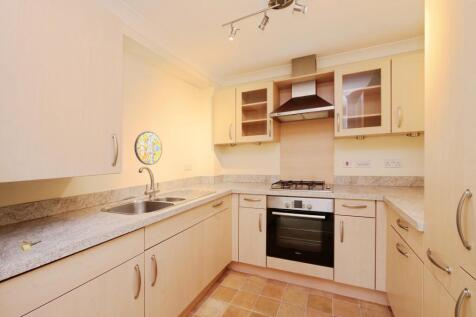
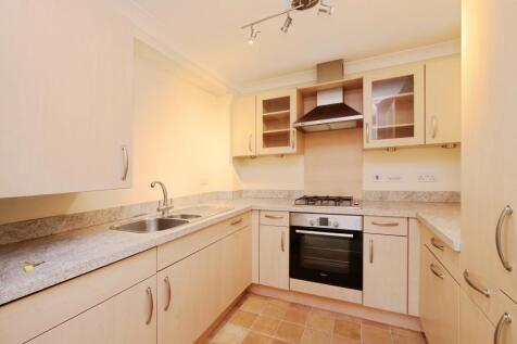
- manhole cover (149, 148)
